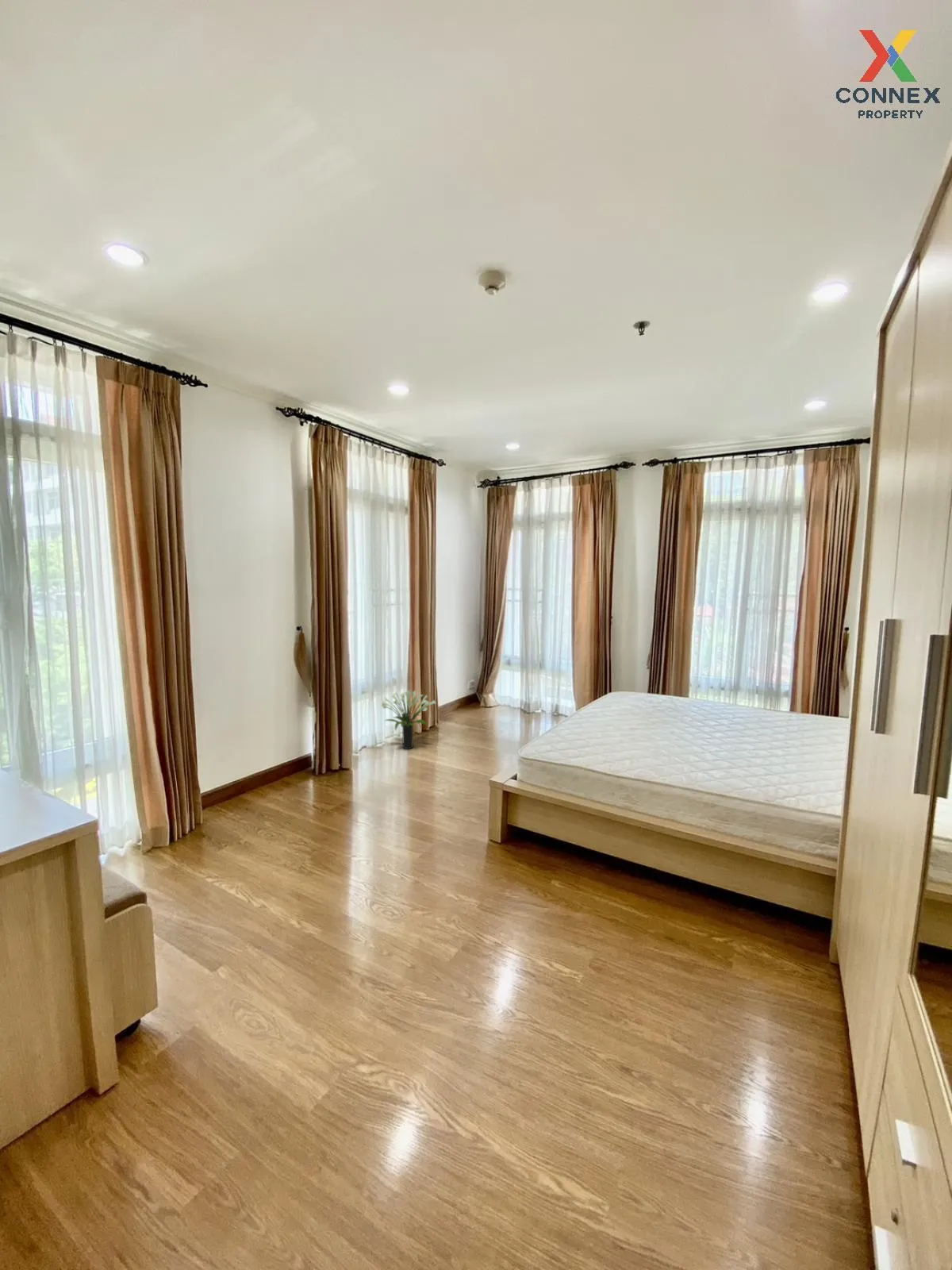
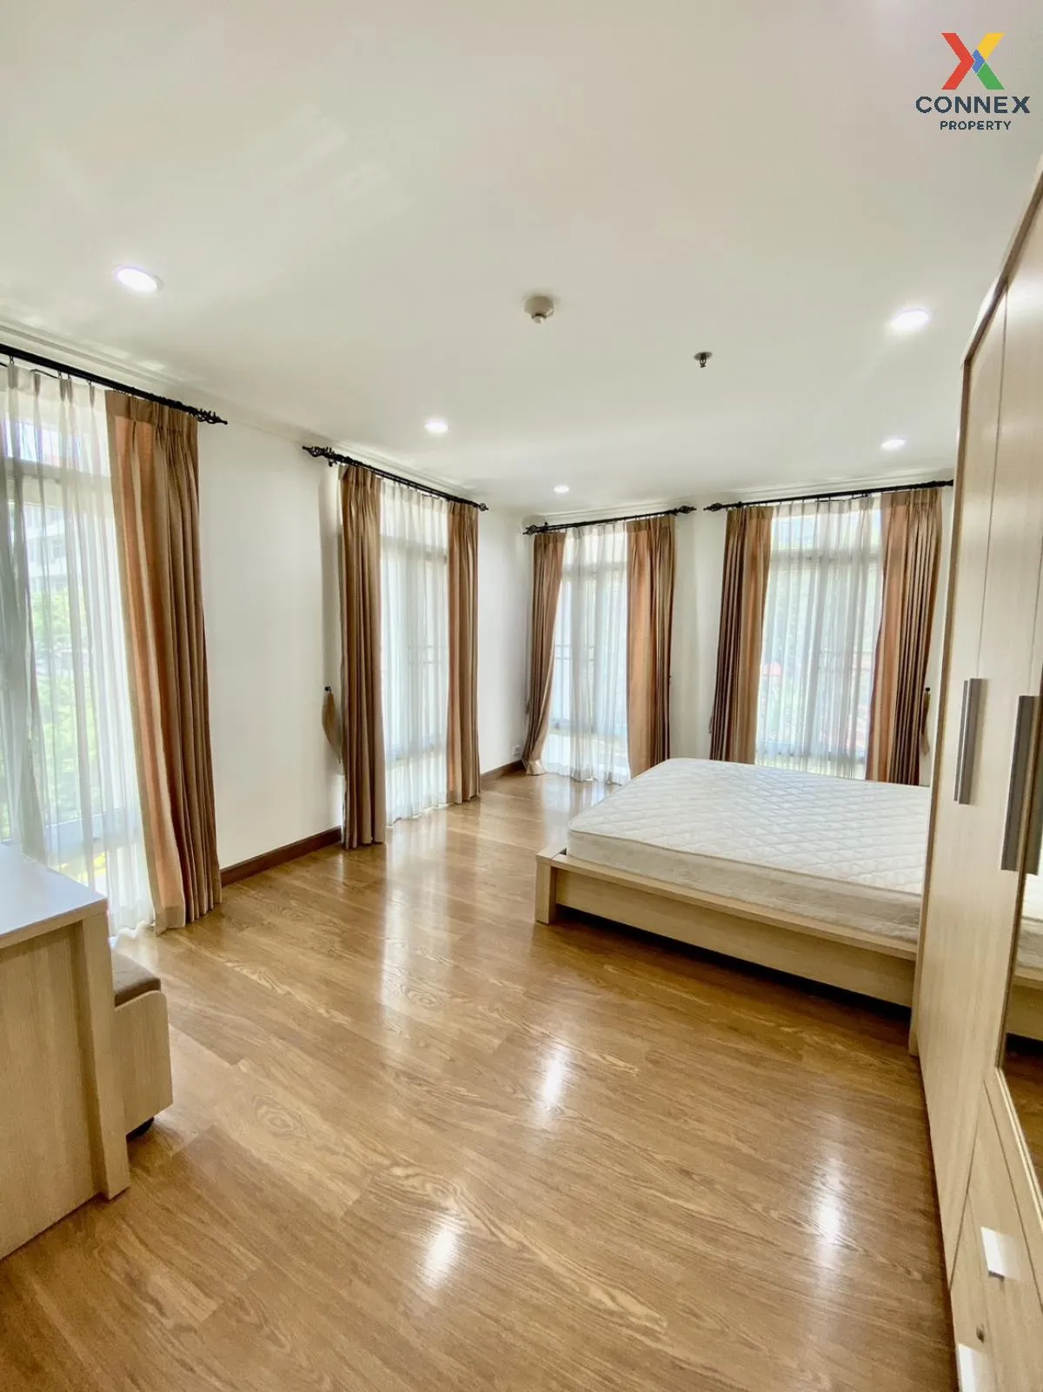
- potted plant (408, 718)
